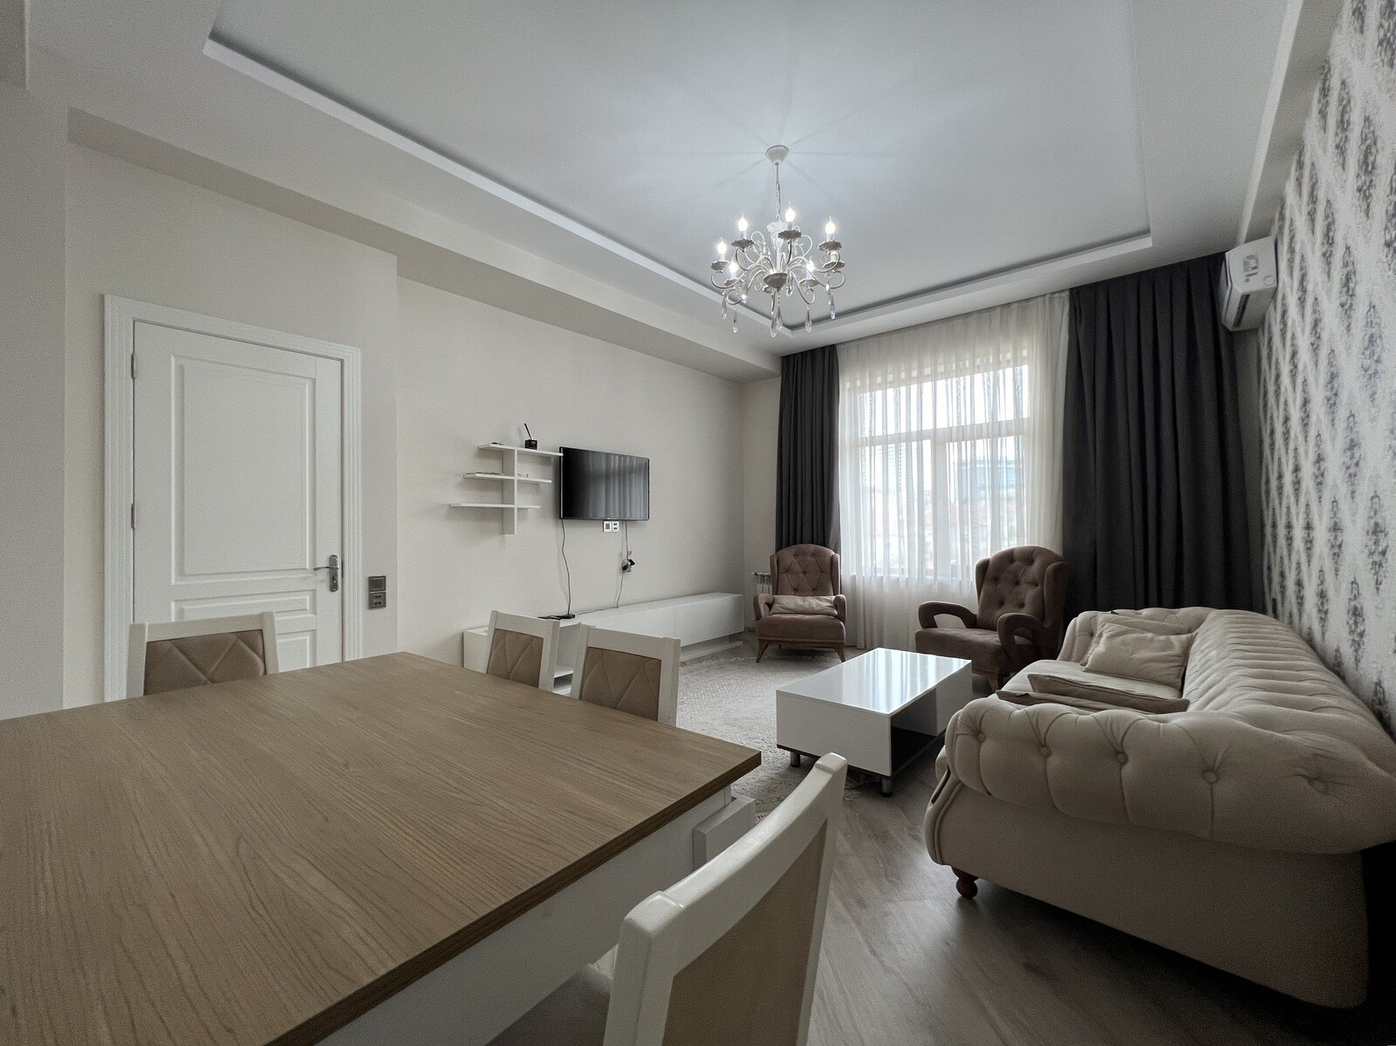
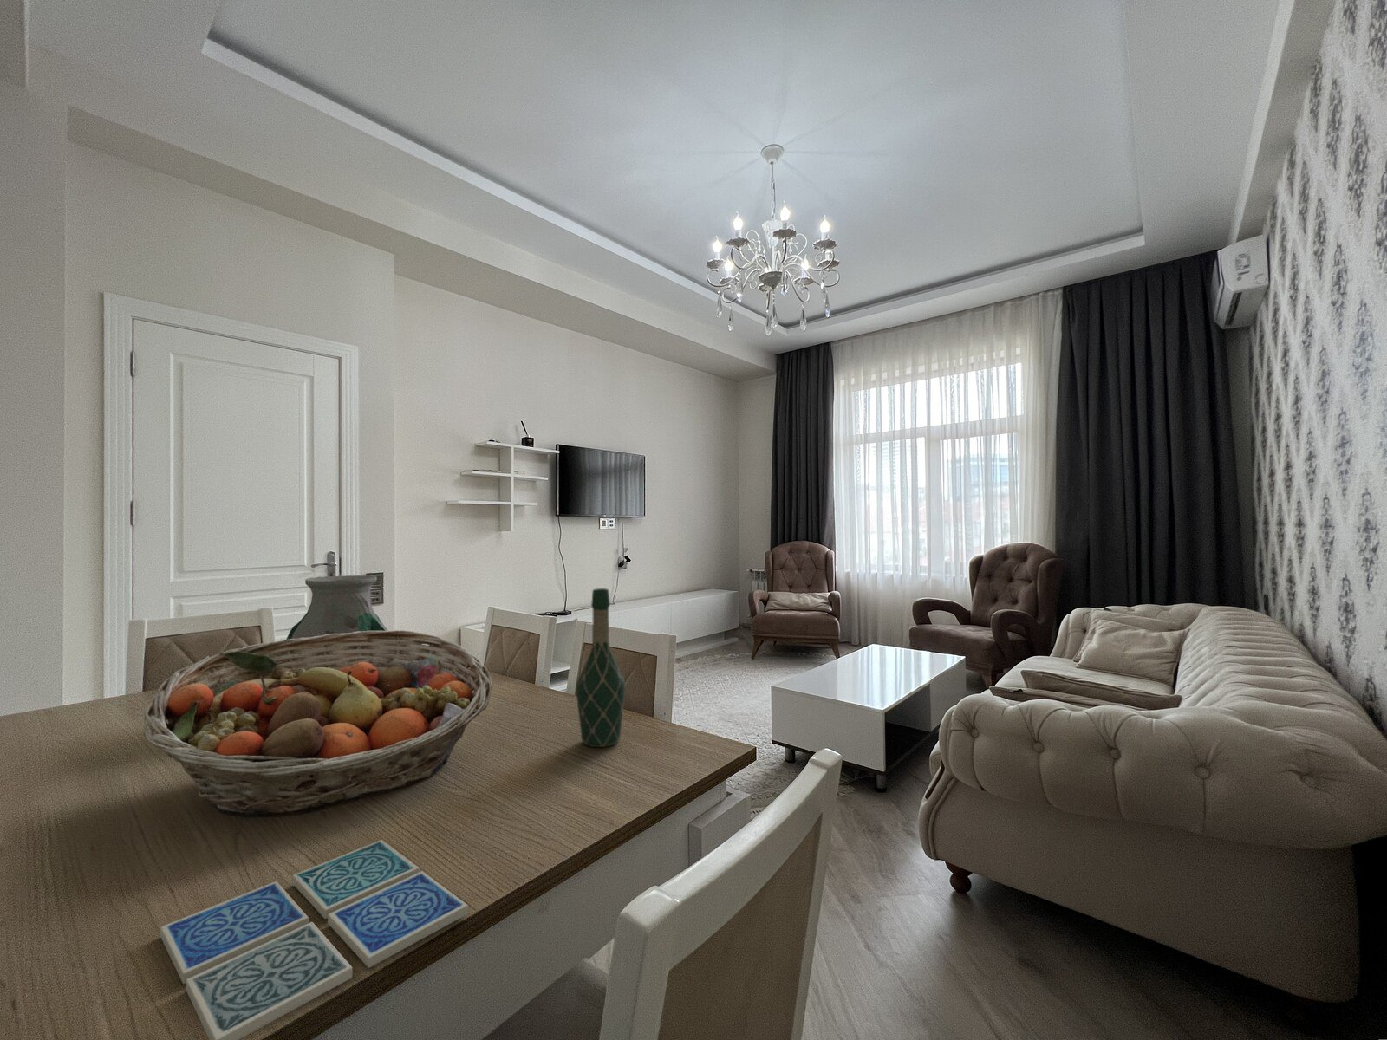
+ drink coaster (322, 917)
+ vase (343, 633)
+ wine bottle (601, 664)
+ fruit basket (339, 709)
